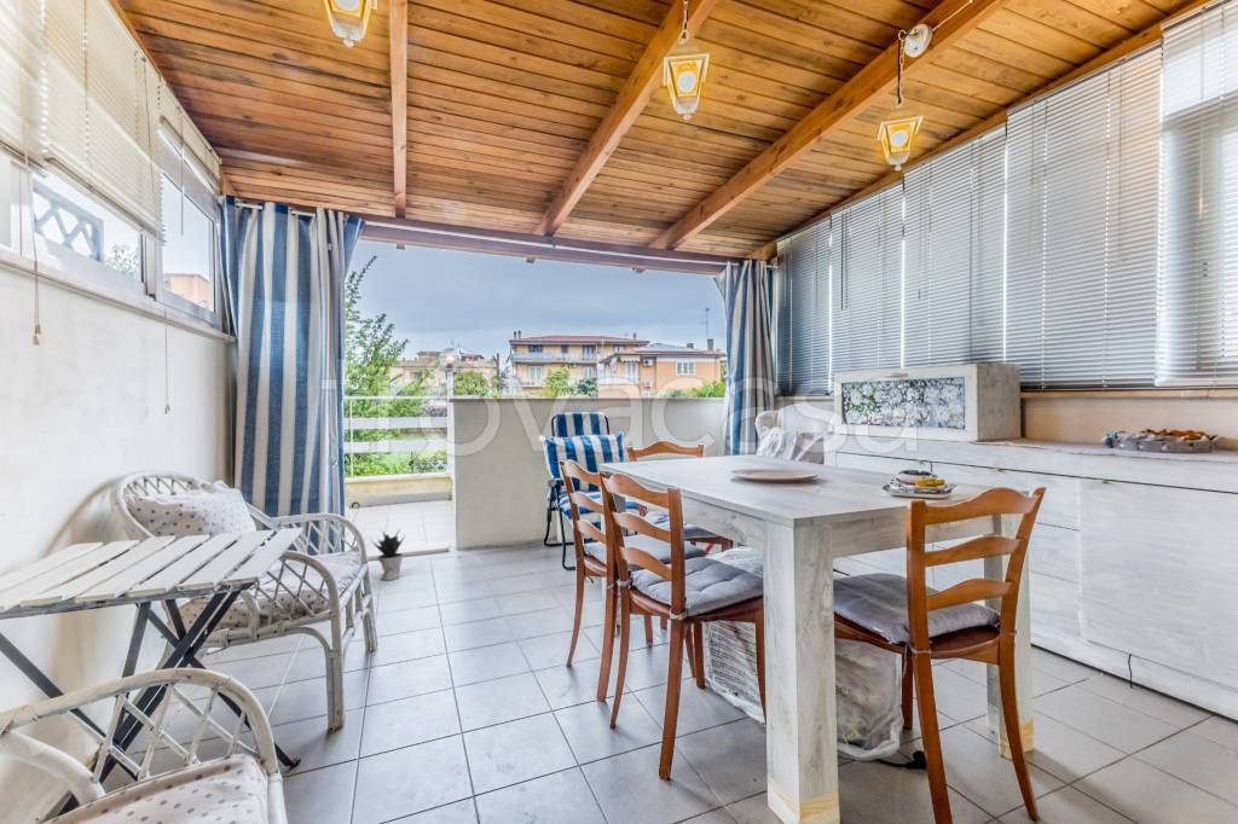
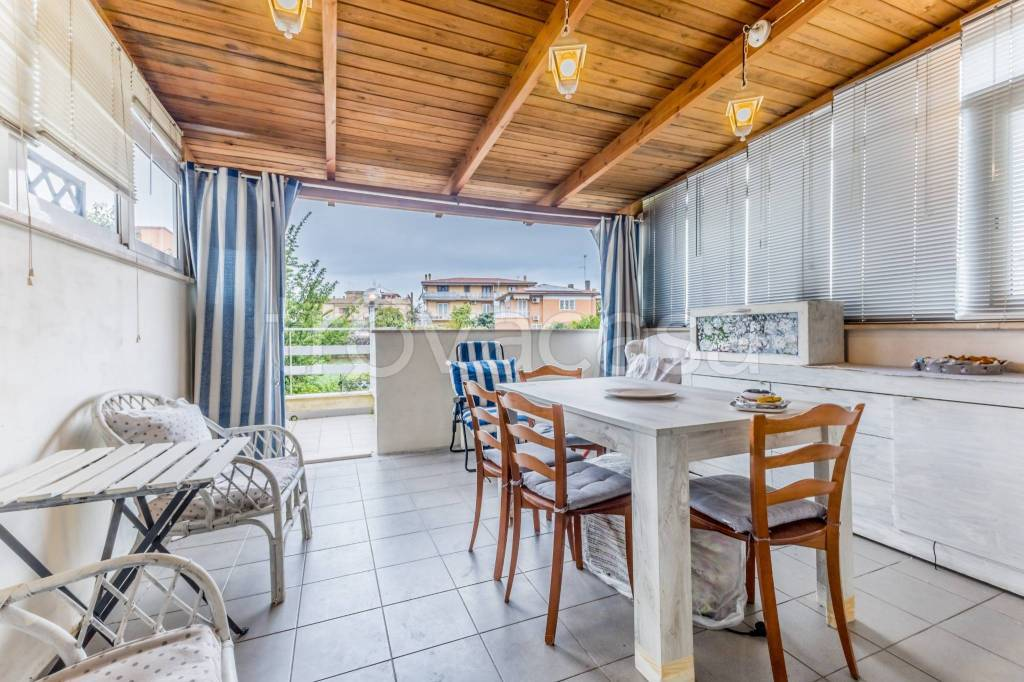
- potted plant (388, 553)
